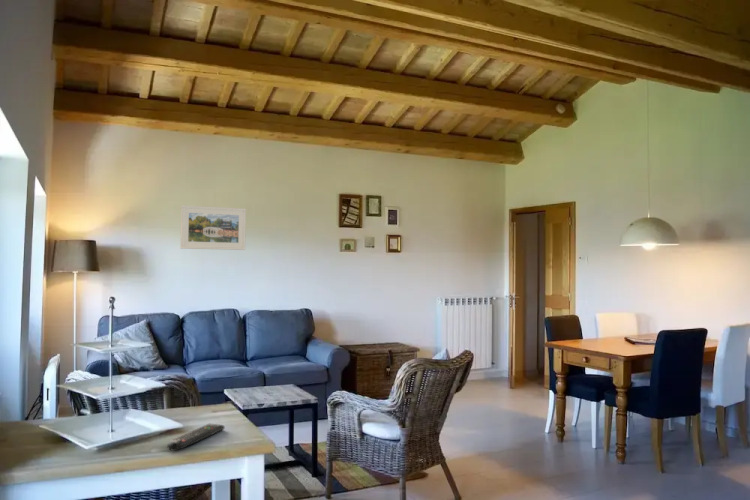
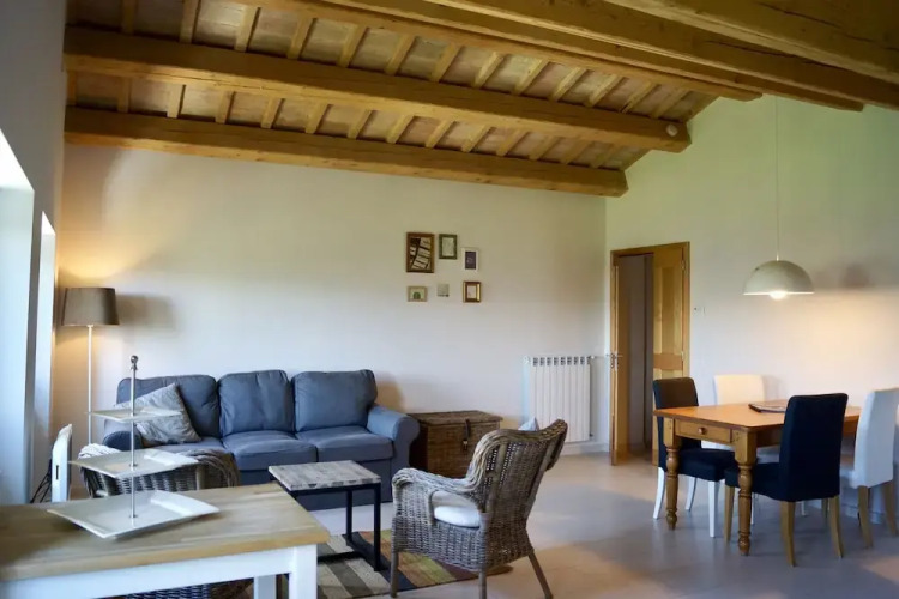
- remote control (197, 435)
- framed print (213, 228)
